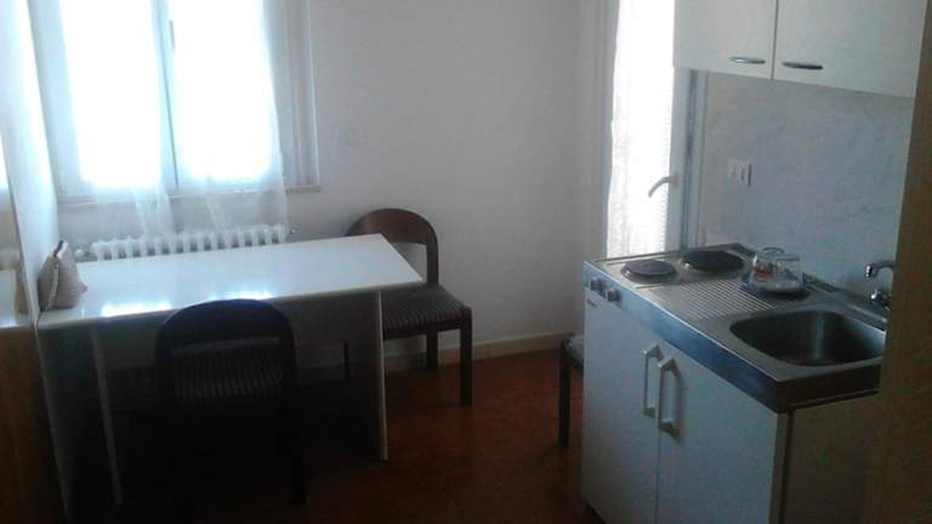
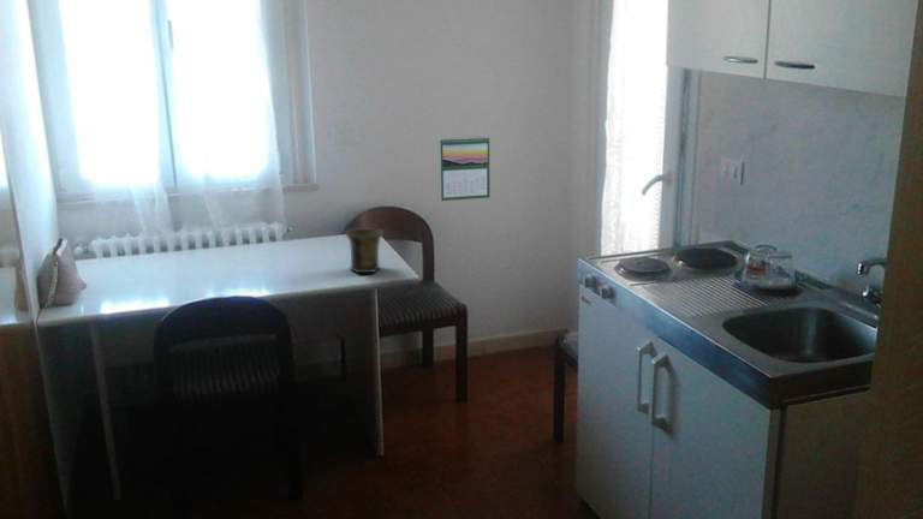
+ mug (364, 251)
+ calendar (465, 167)
